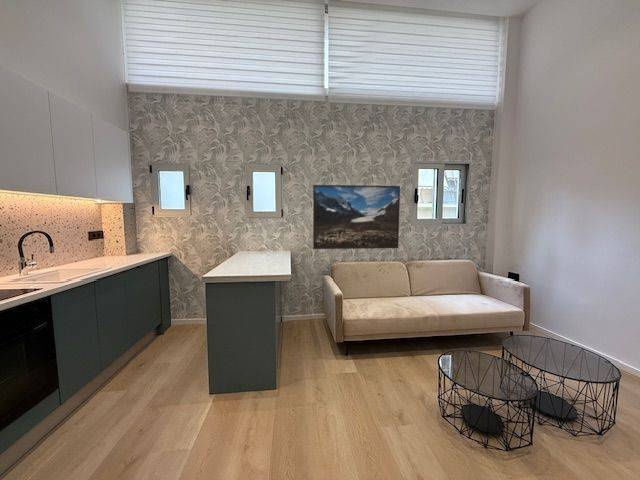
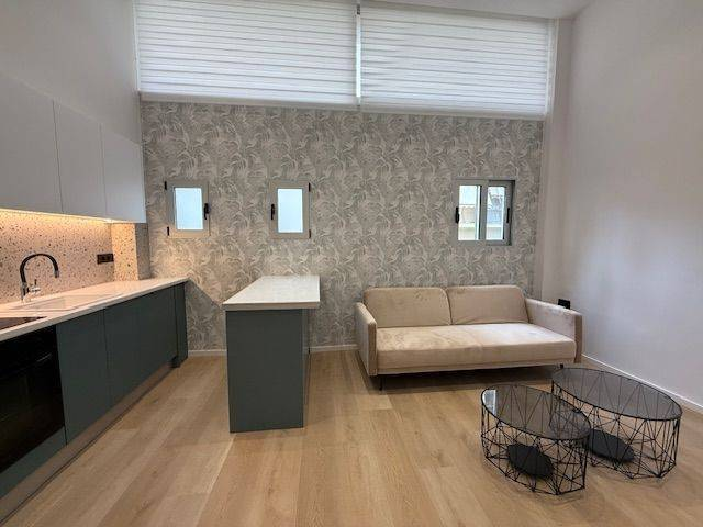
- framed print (356, 217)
